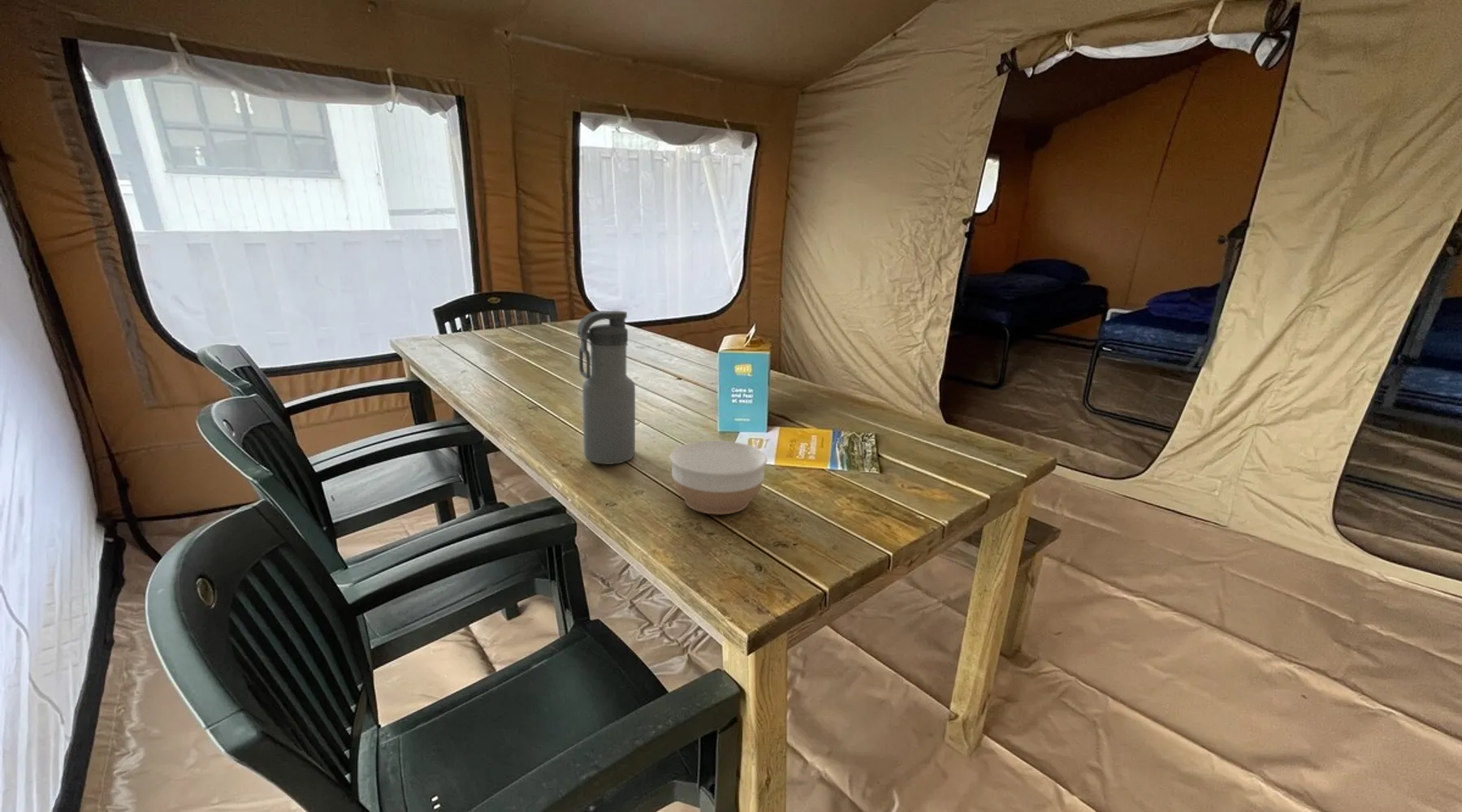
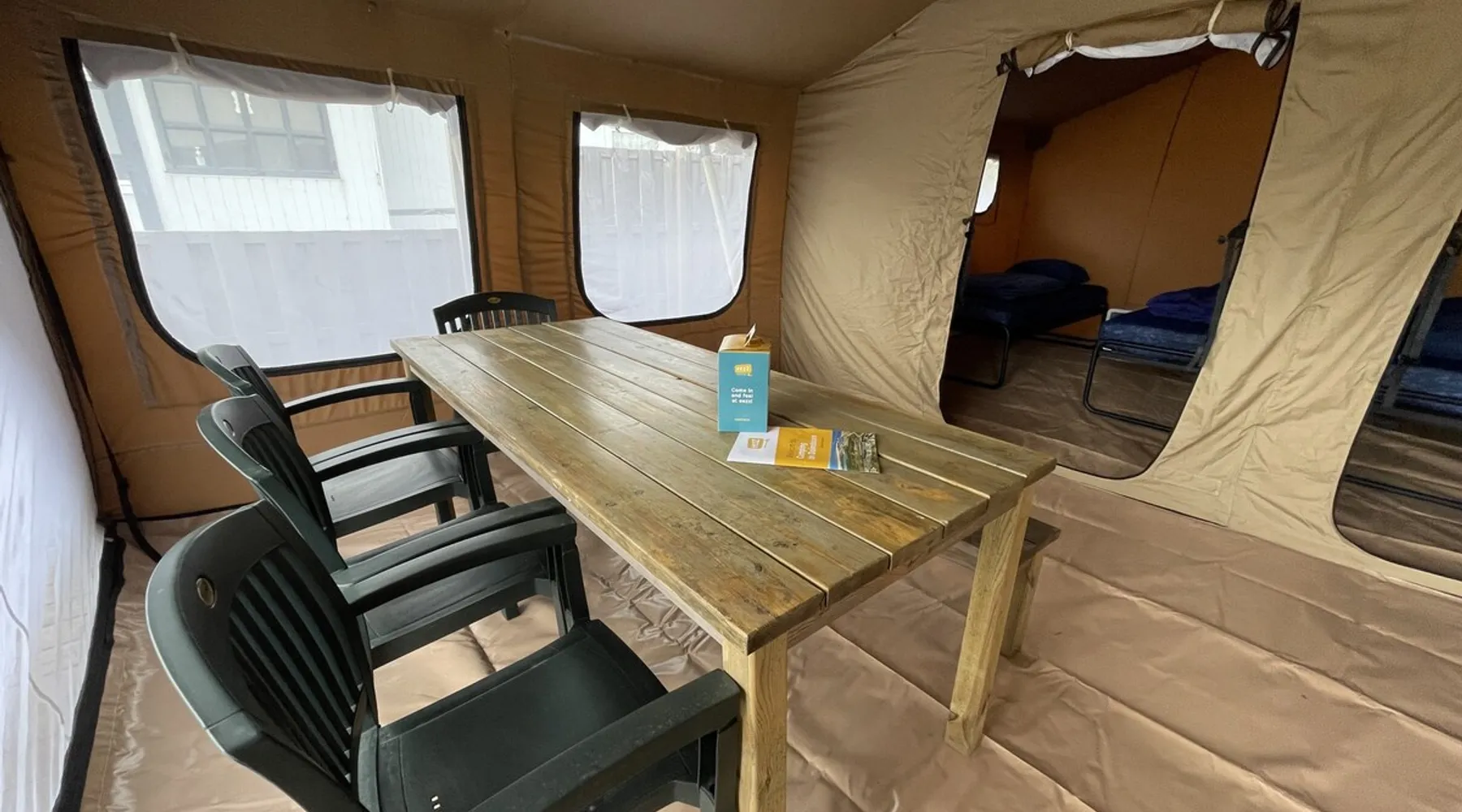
- water bottle (608, 387)
- bowl (717, 477)
